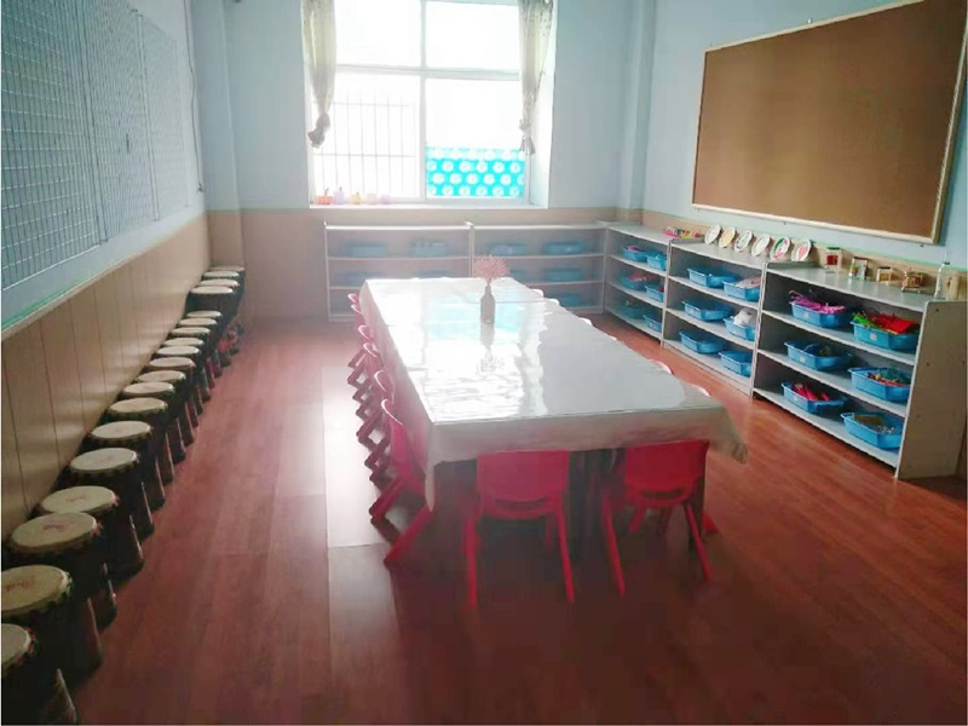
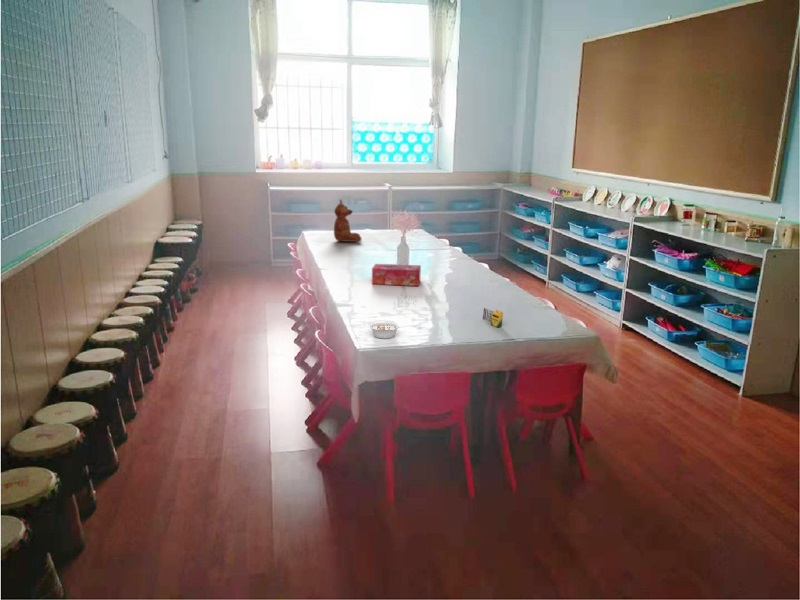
+ teddy bear (347, 220)
+ crayon (492, 316)
+ tissue box (396, 274)
+ legume (385, 330)
